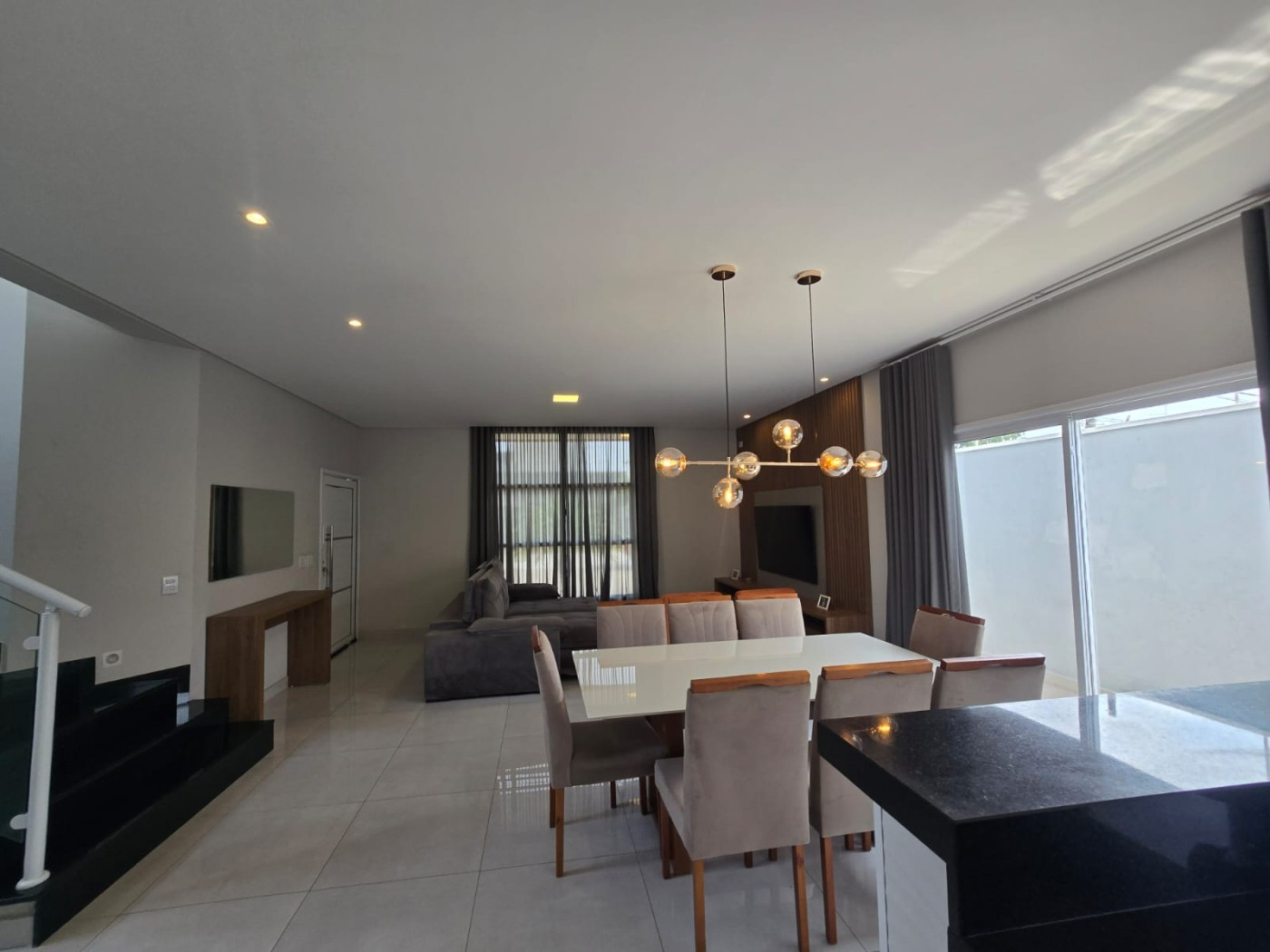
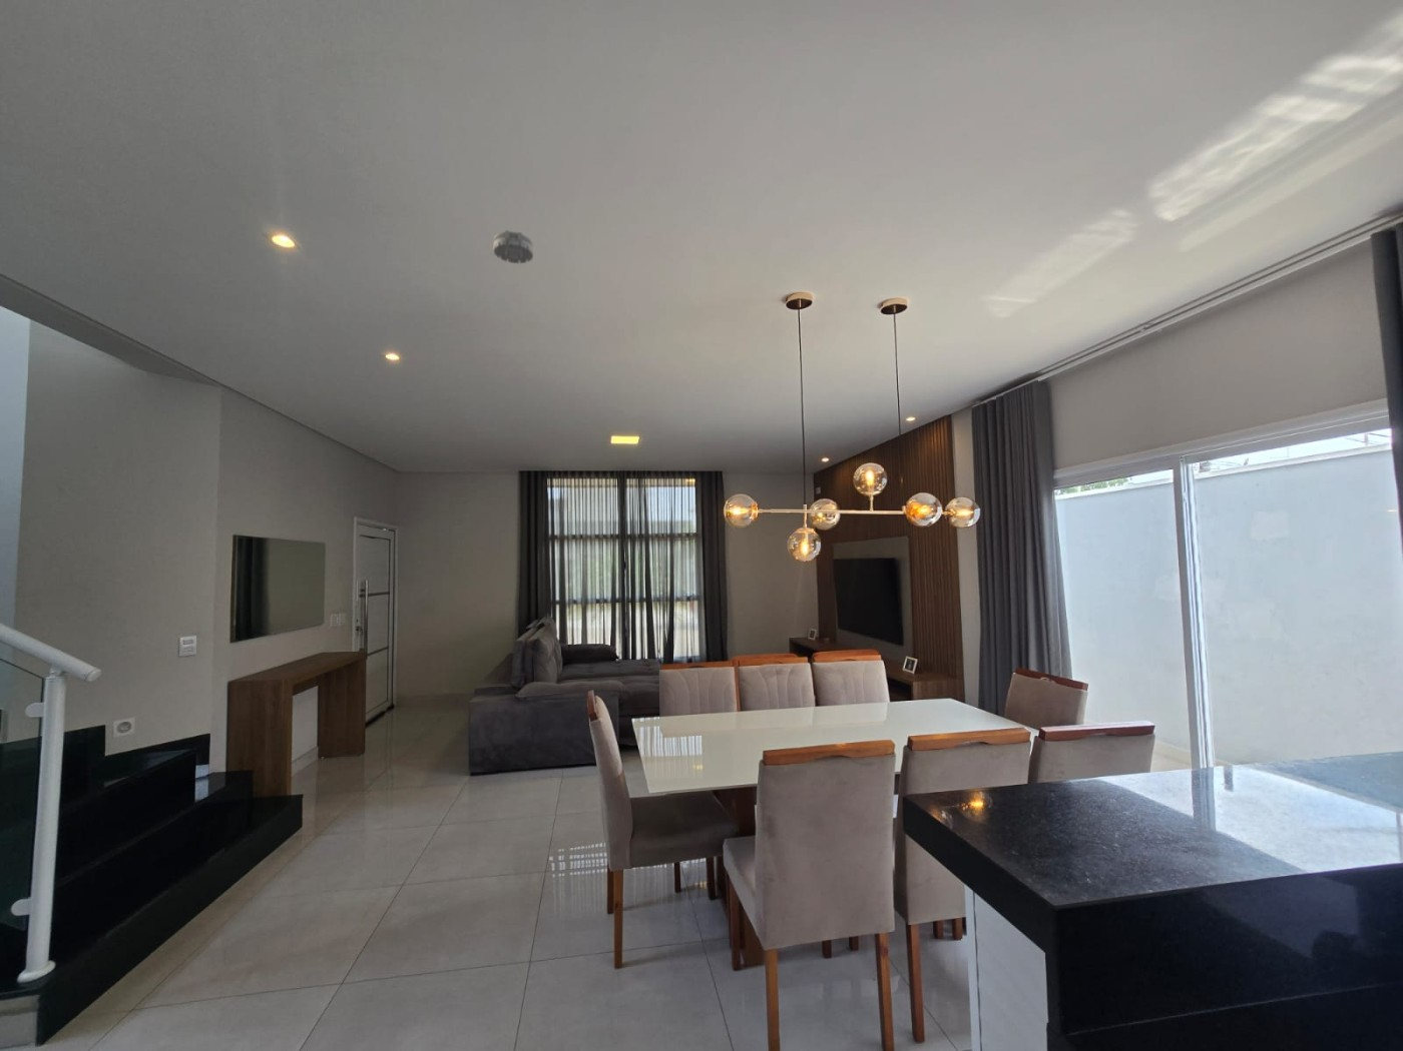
+ smoke detector (513, 246)
